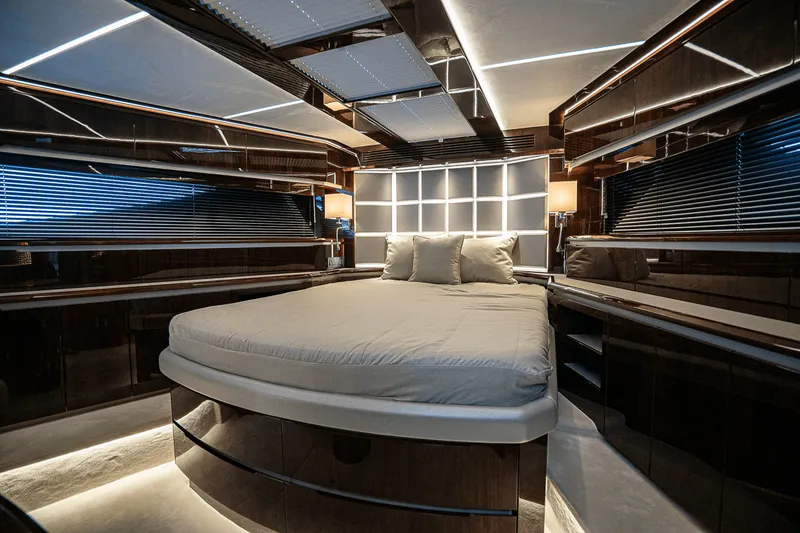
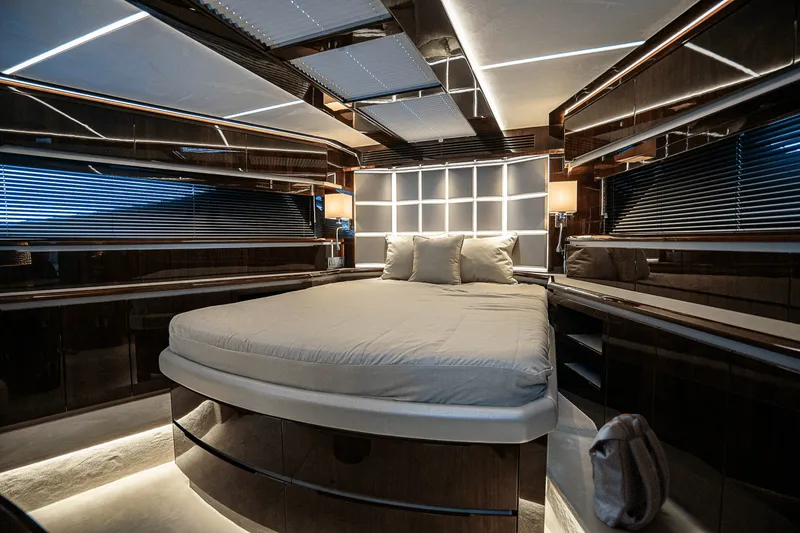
+ backpack (628, 463)
